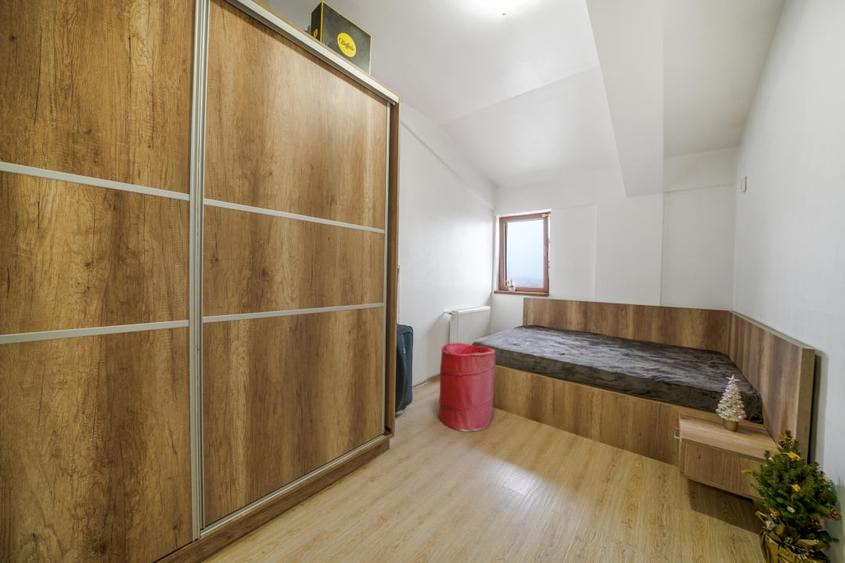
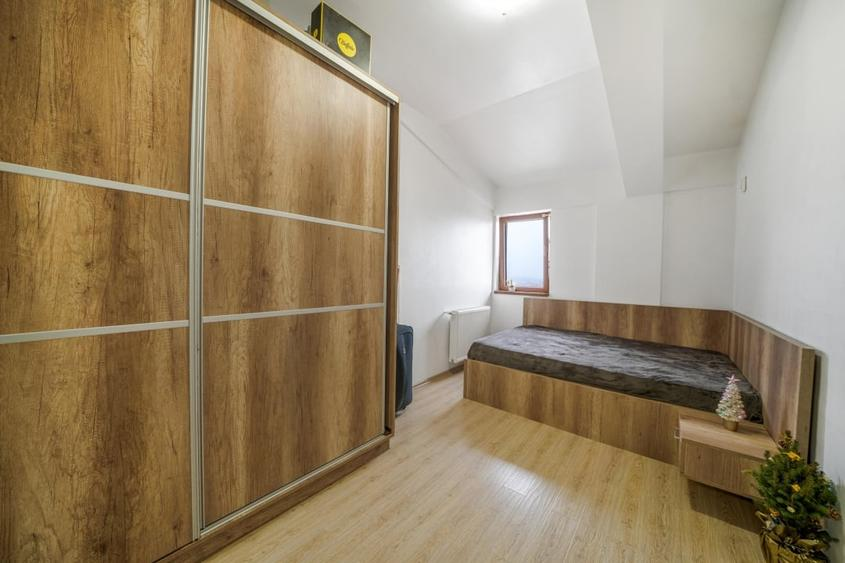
- laundry hamper (467, 381)
